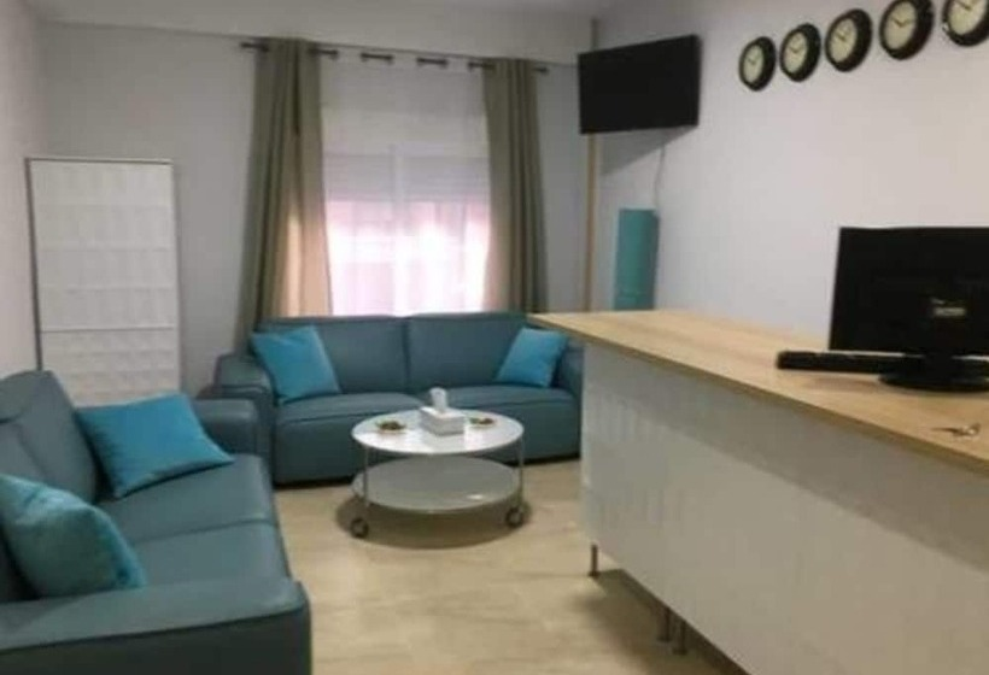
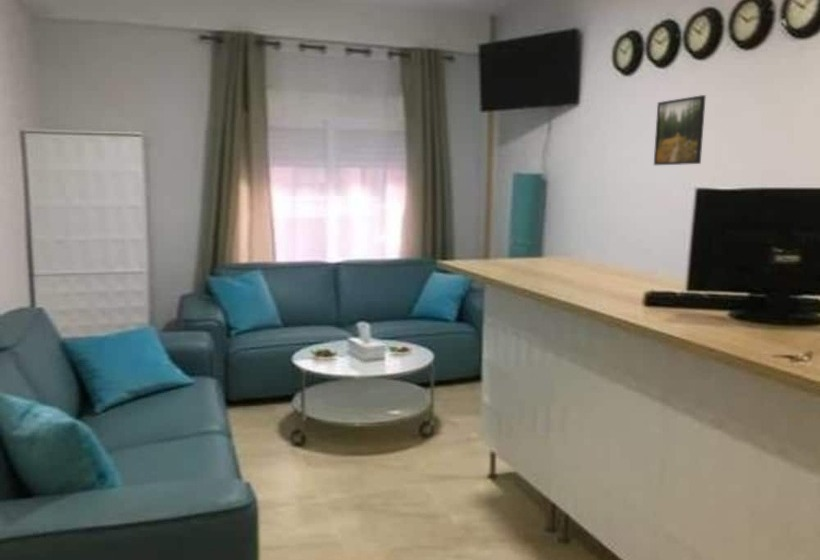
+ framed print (678, 131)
